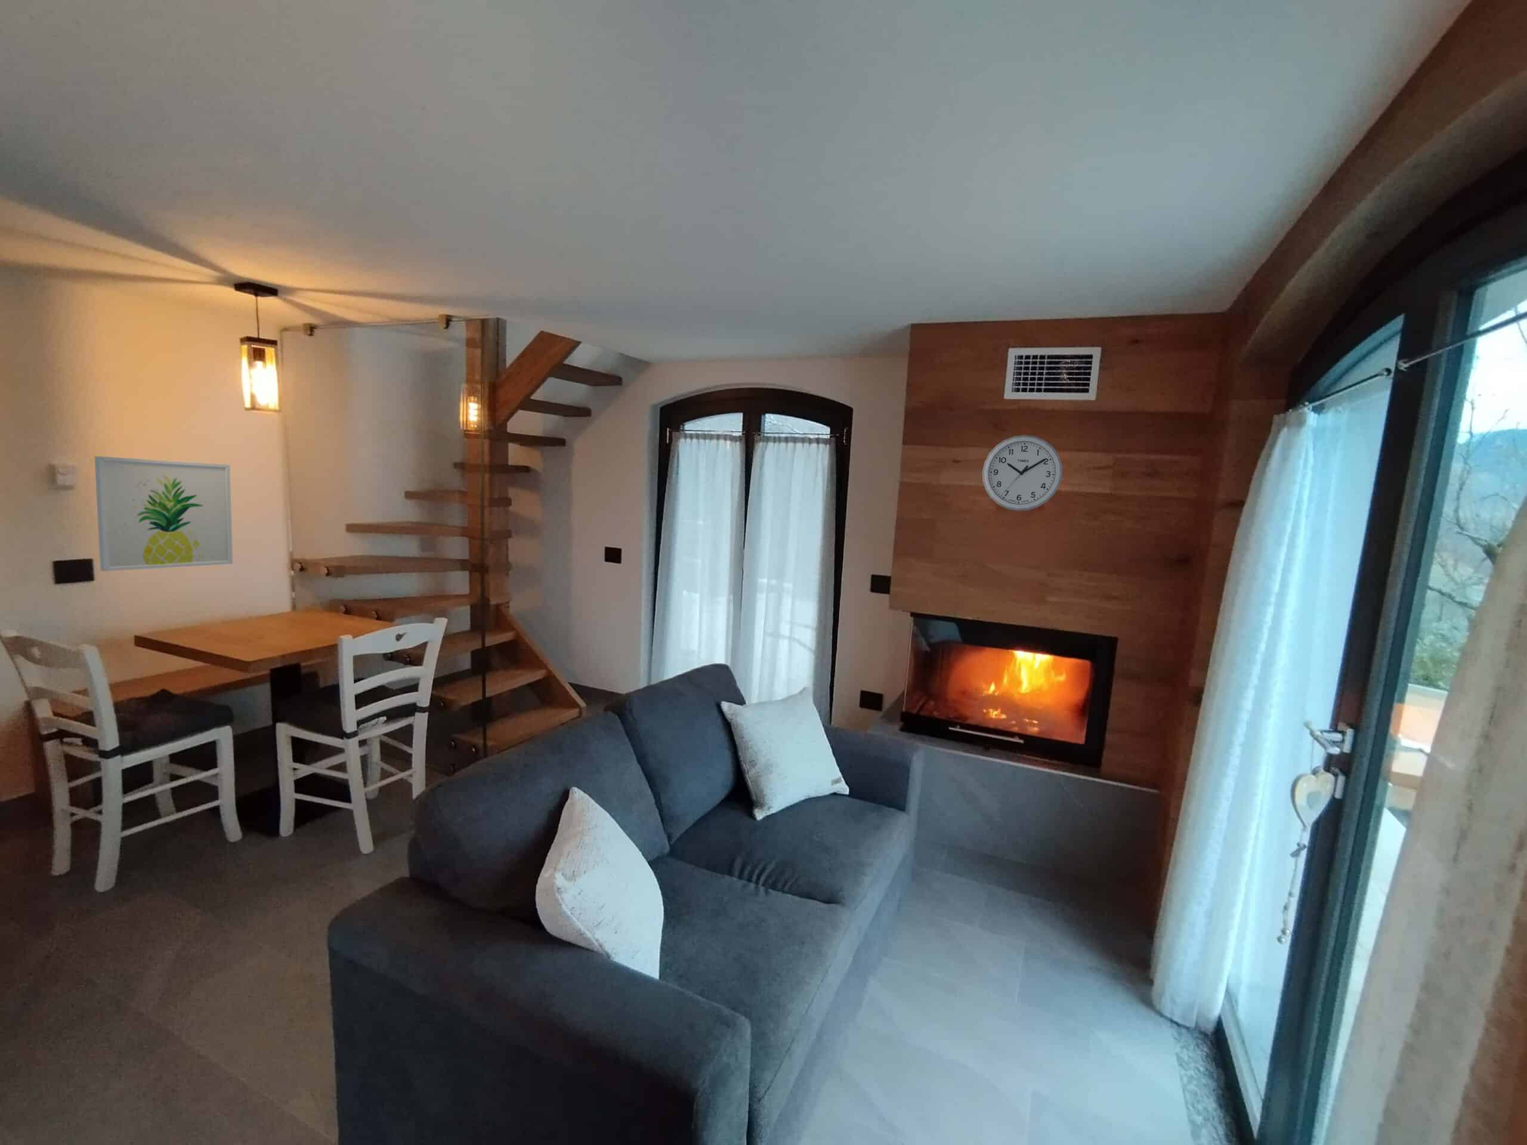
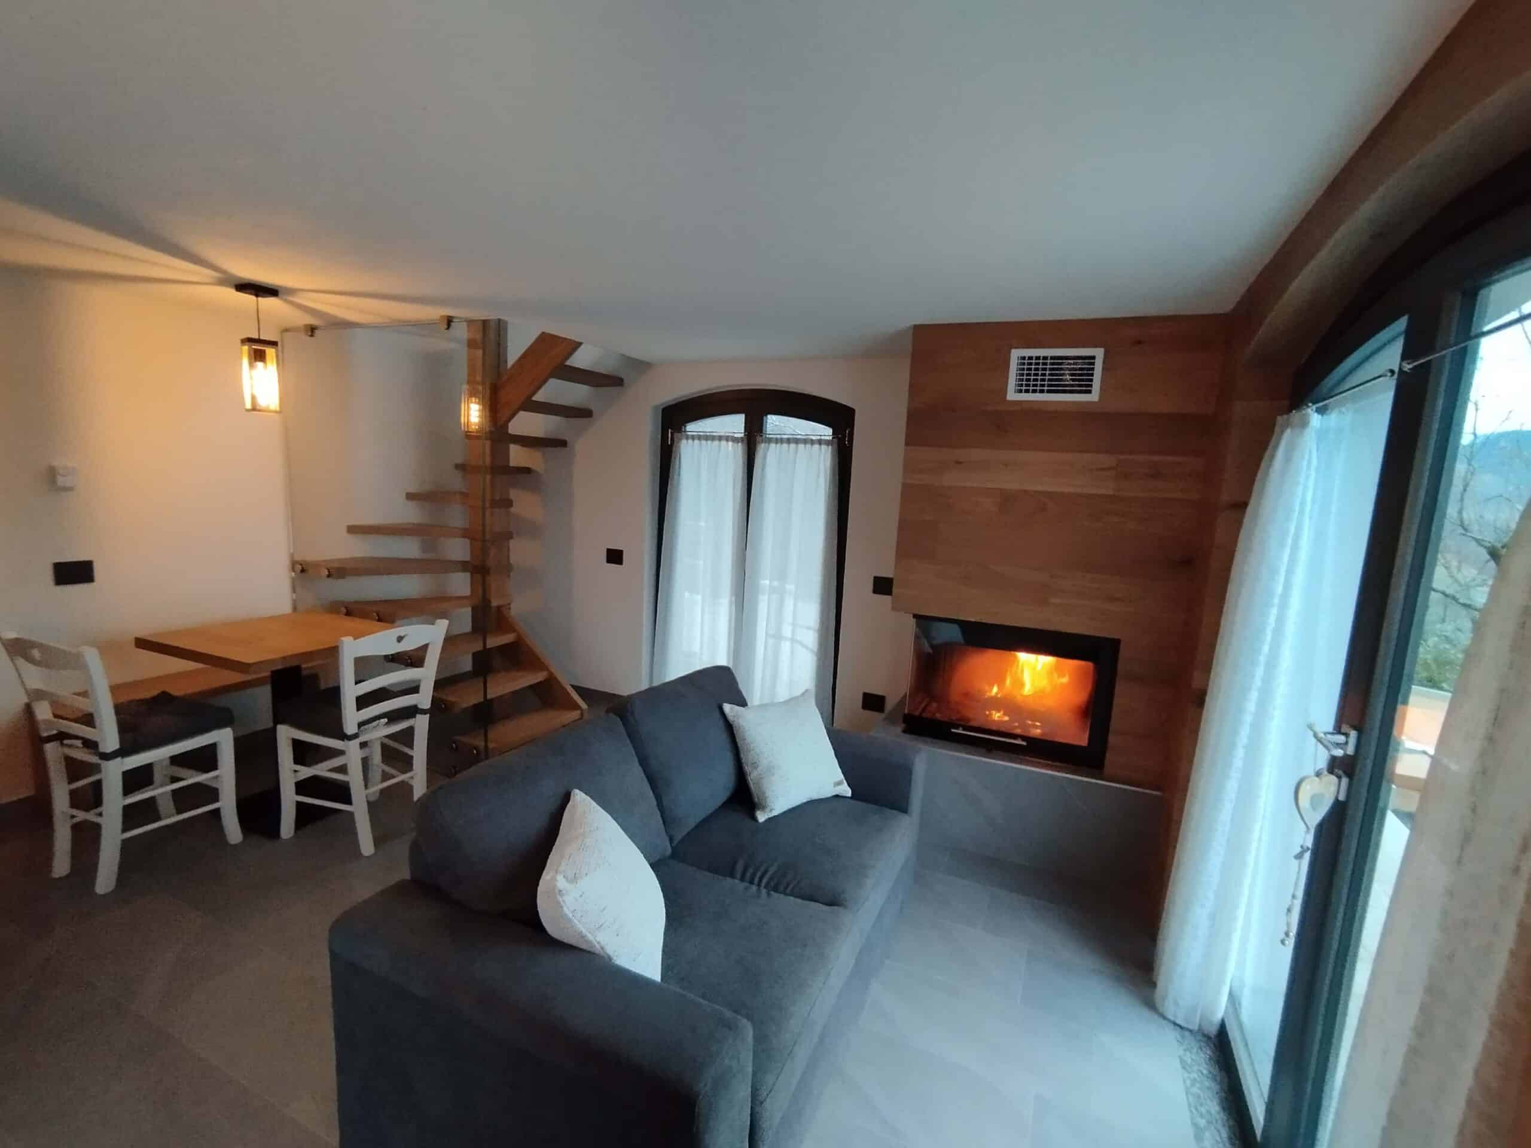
- wall art (168, 514)
- wall clock (1021, 473)
